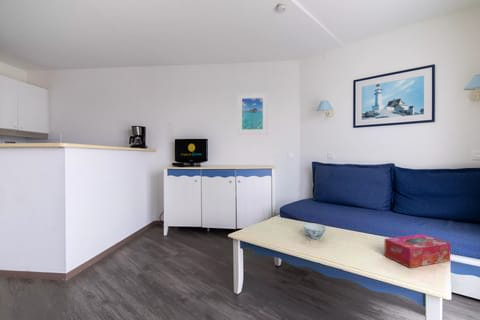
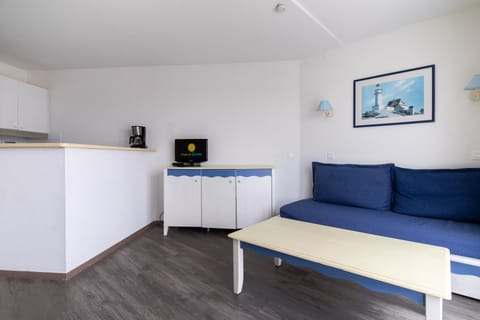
- tissue box (416, 249)
- chinaware (314, 231)
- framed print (252, 113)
